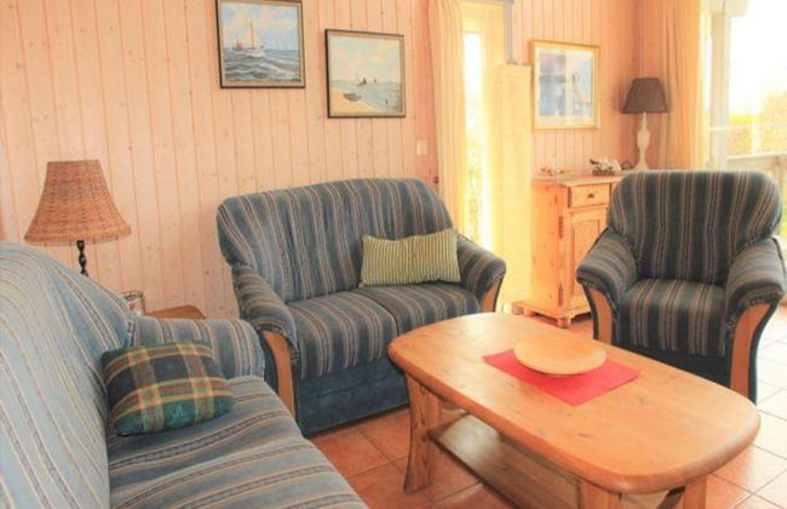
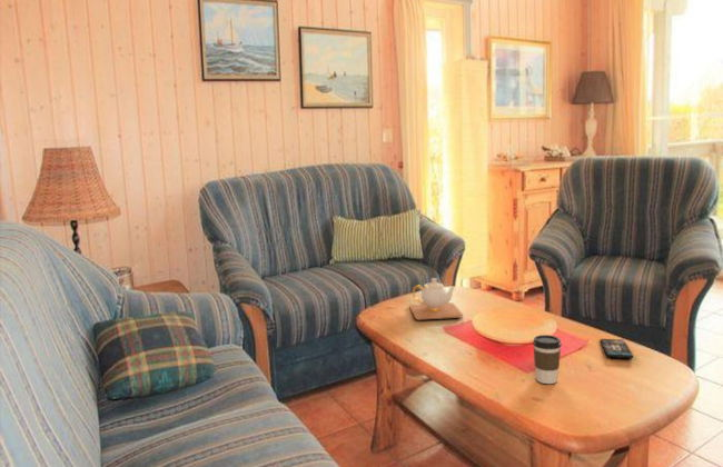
+ coffee cup (546, 359)
+ smartphone (615, 348)
+ teapot (435, 295)
